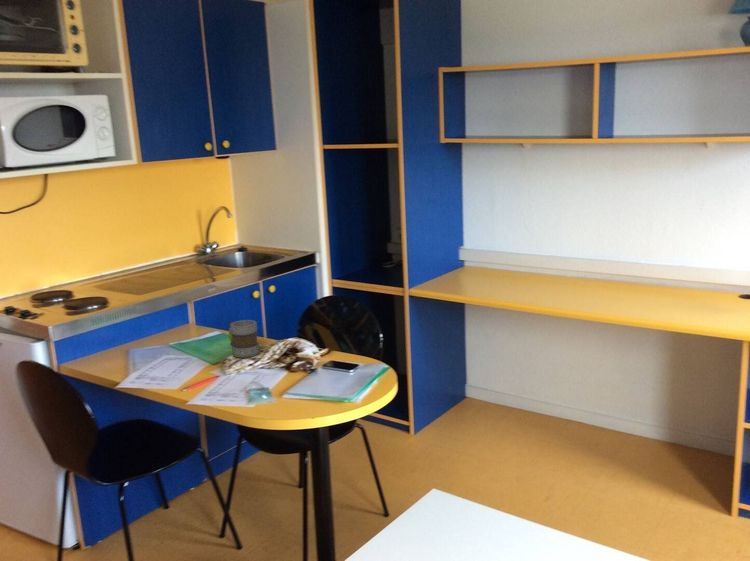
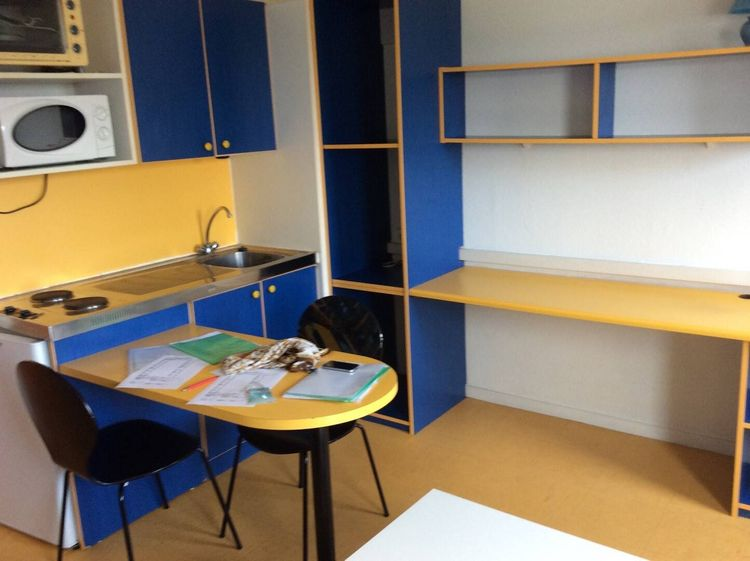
- mug (241, 337)
